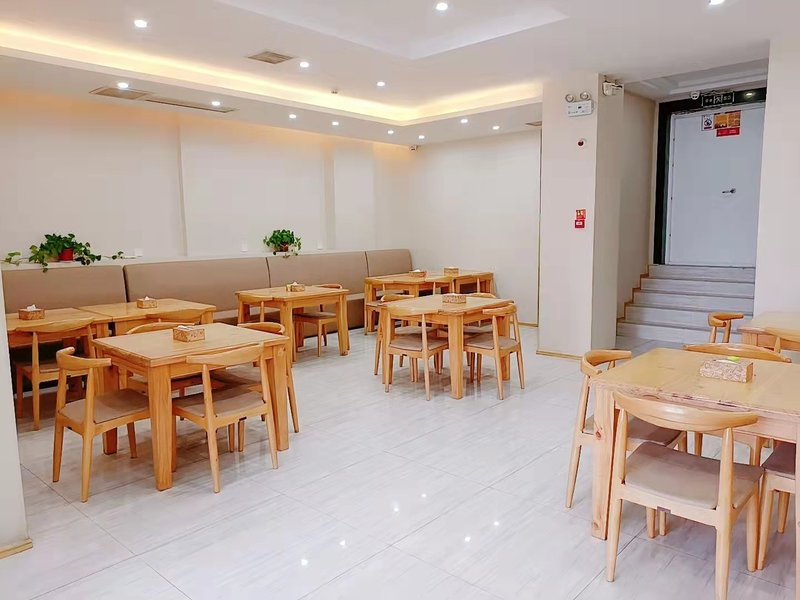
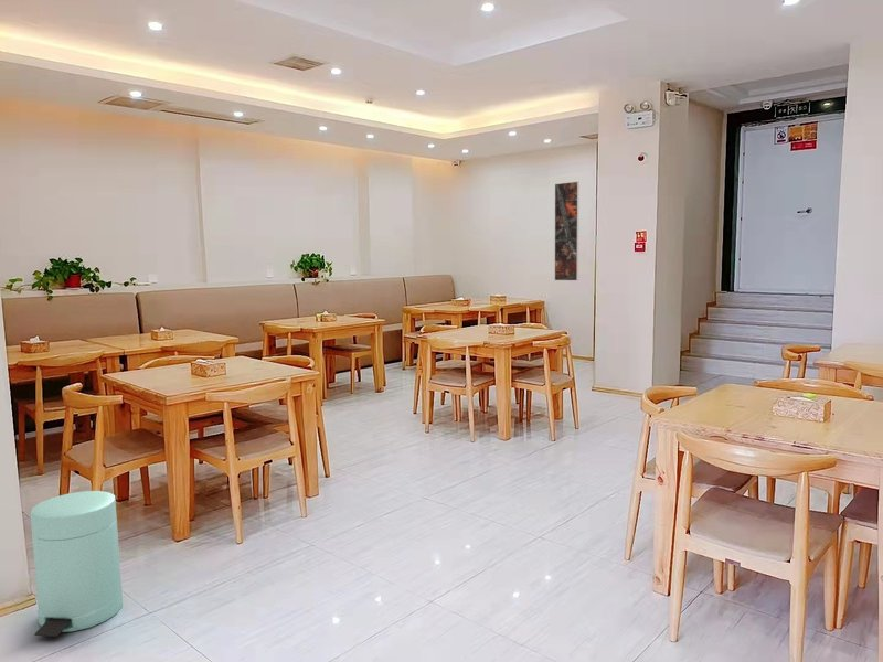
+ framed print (566, 232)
+ trash can (73, 560)
